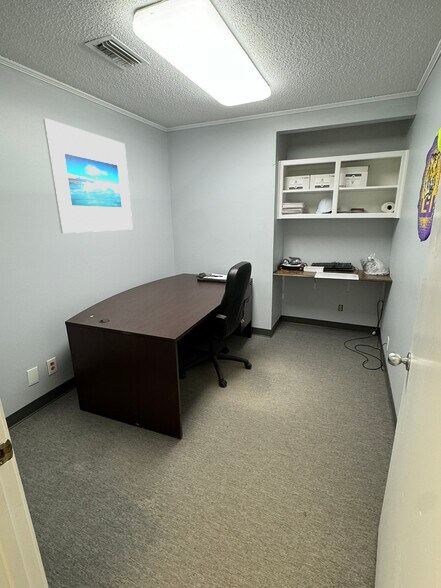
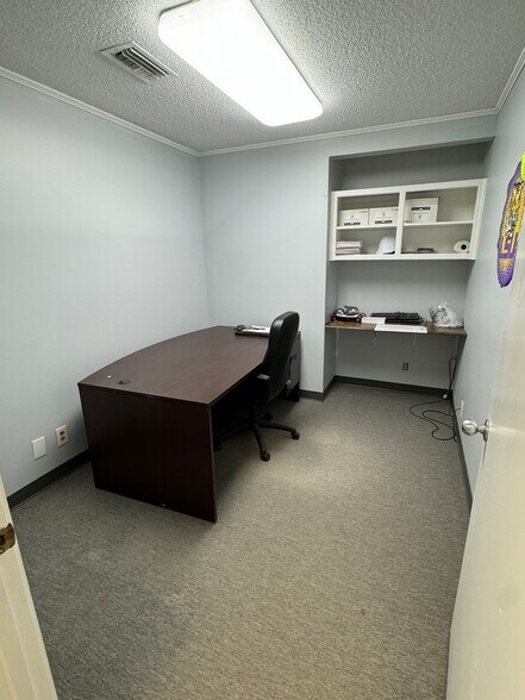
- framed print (96, 183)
